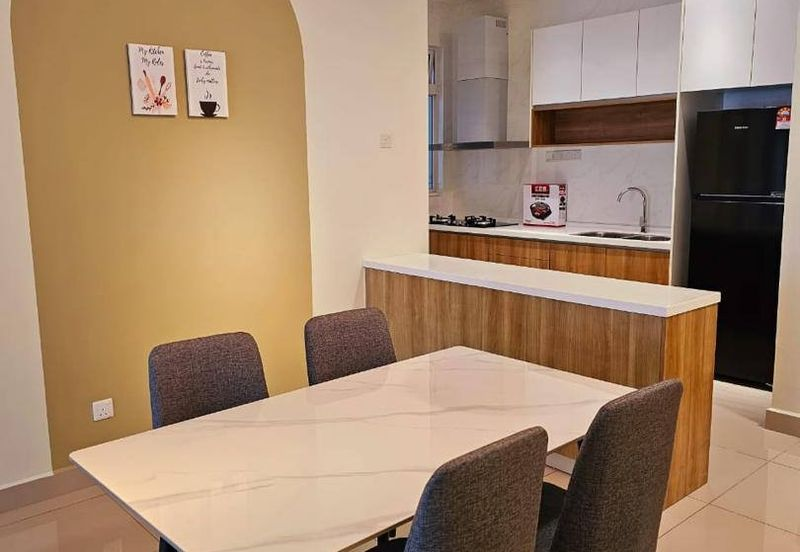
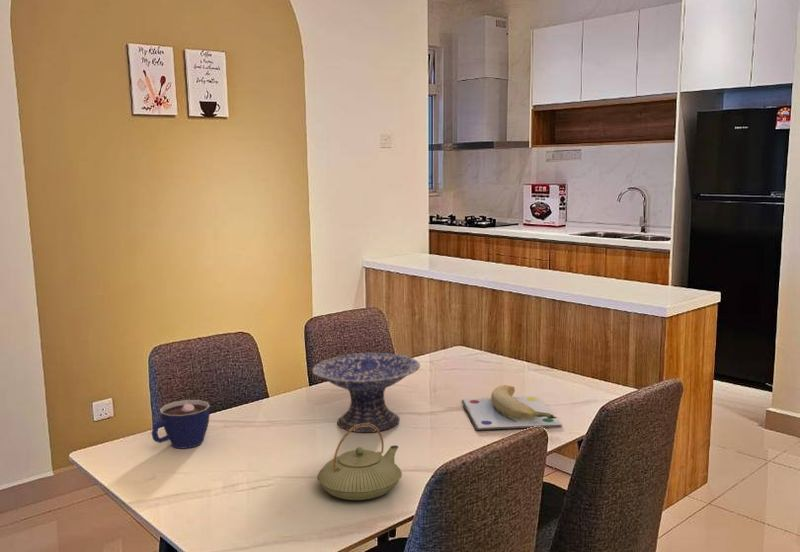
+ cup (179, 427)
+ decorative bowl (366, 393)
+ teapot (363, 455)
+ banana (509, 404)
